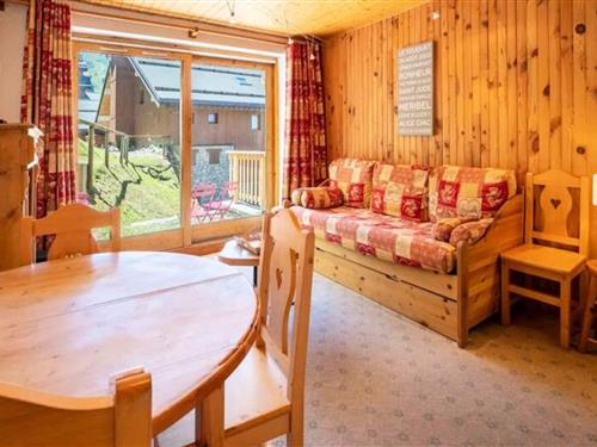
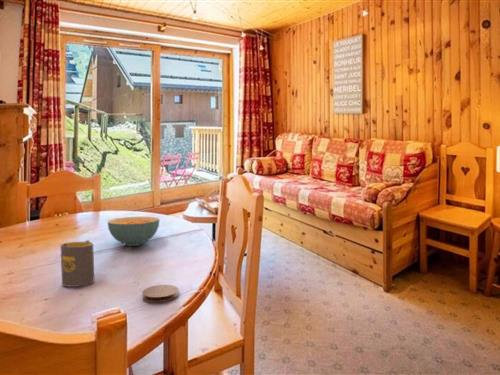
+ mug (79, 262)
+ cereal bowl (134, 232)
+ coaster (160, 292)
